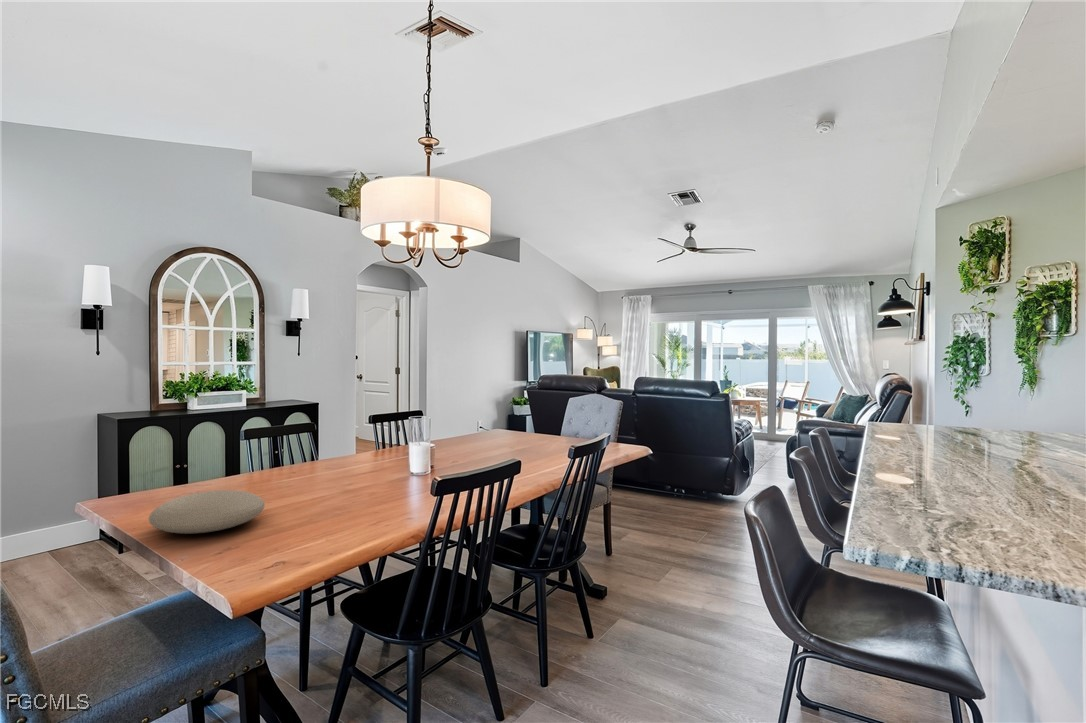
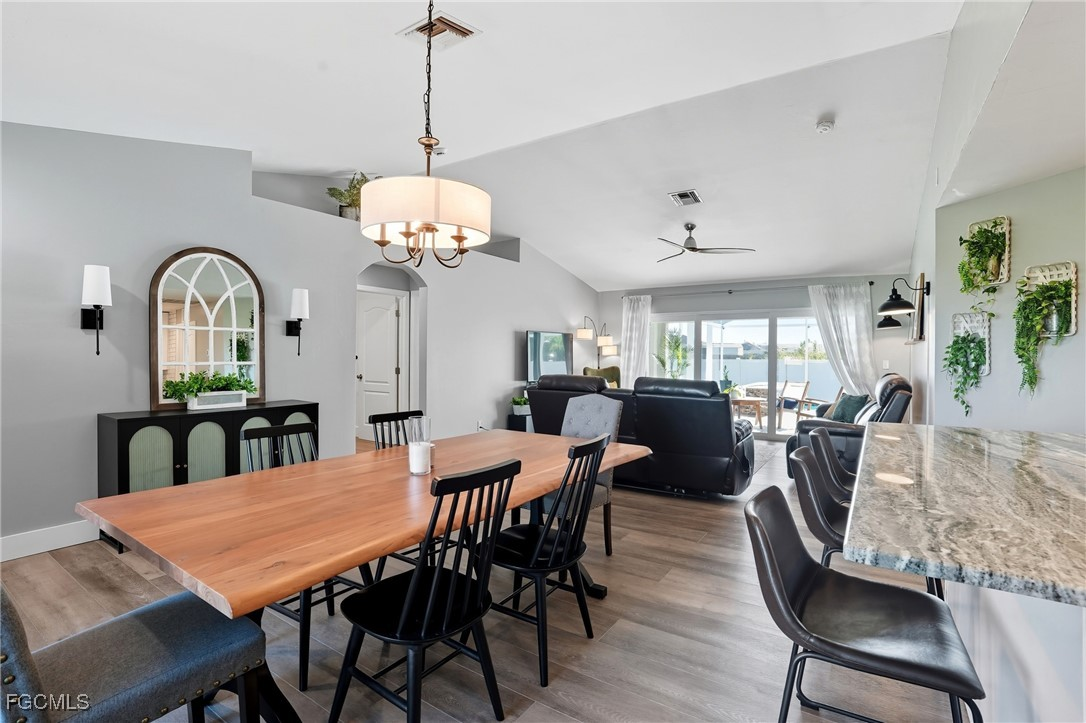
- plate (209, 510)
